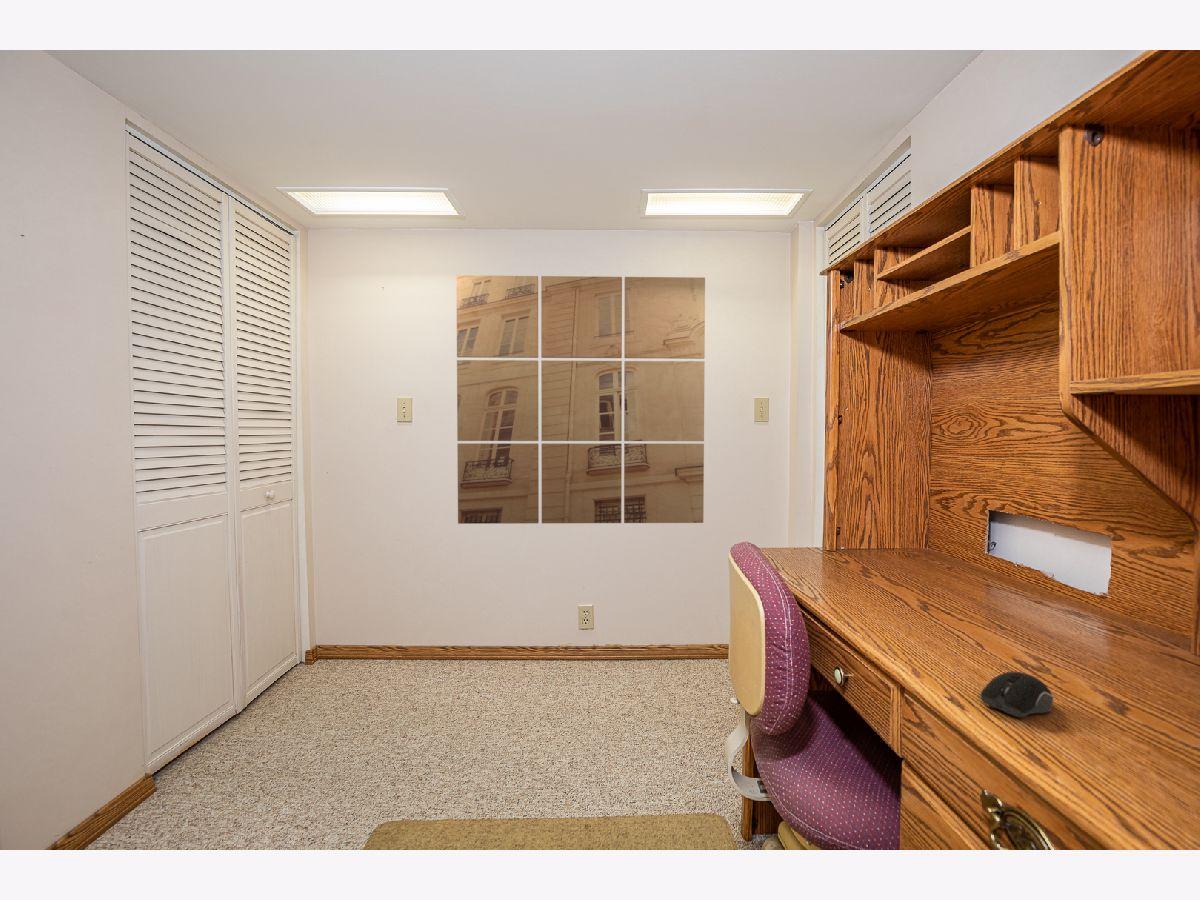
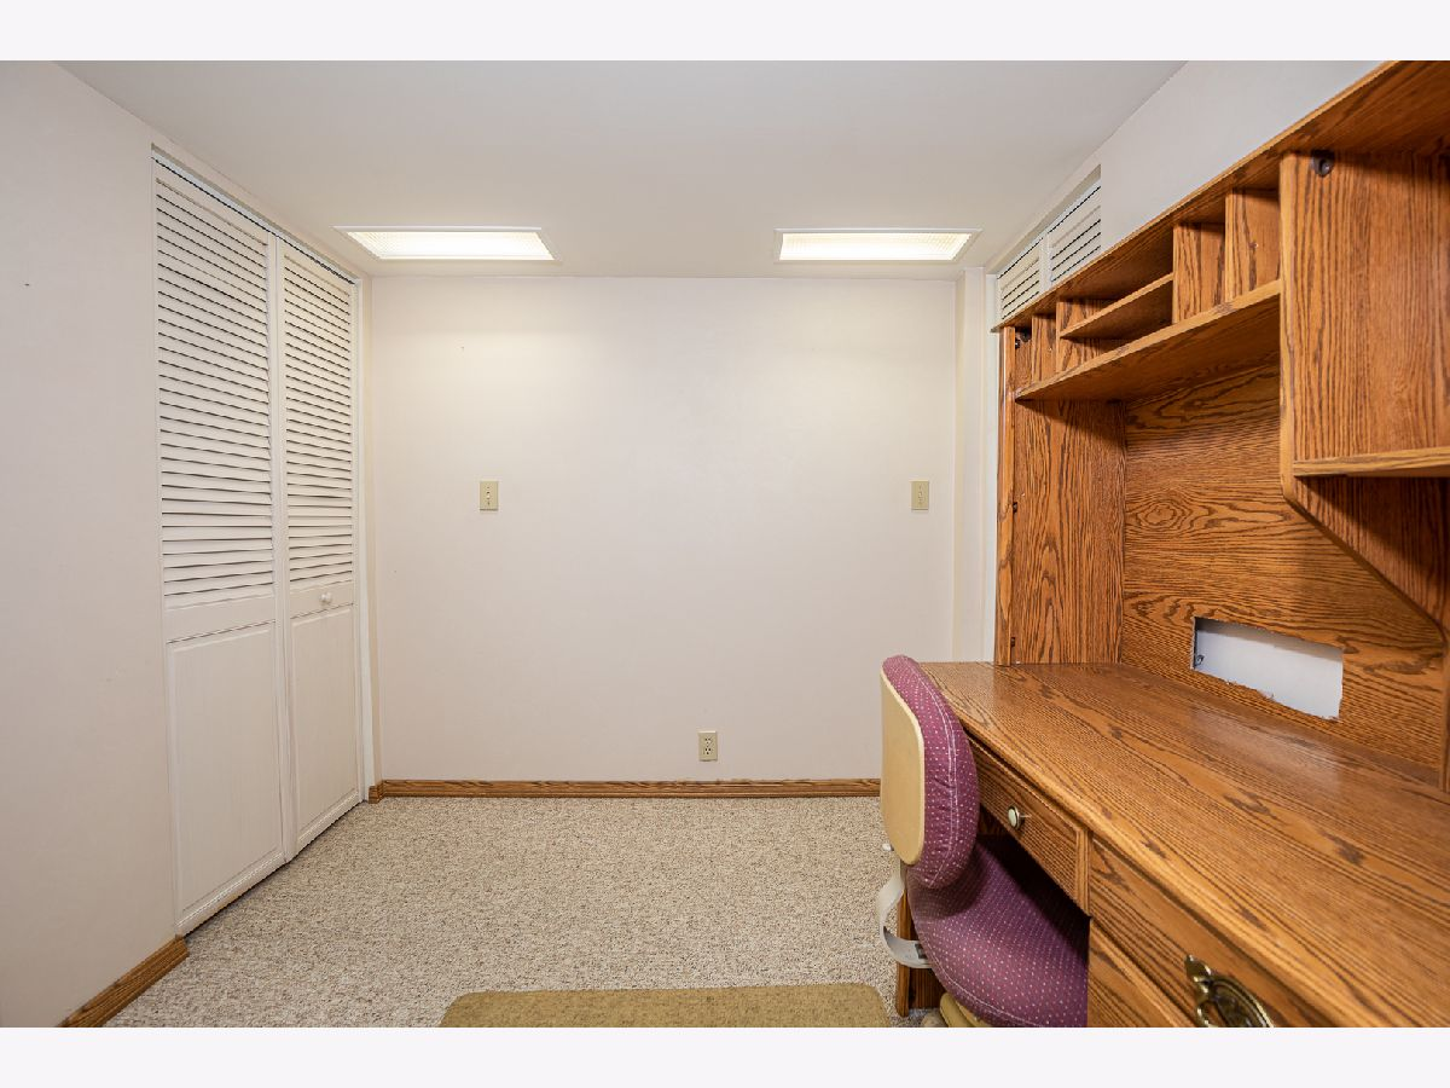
- computer mouse (1017, 689)
- wall art (581, 400)
